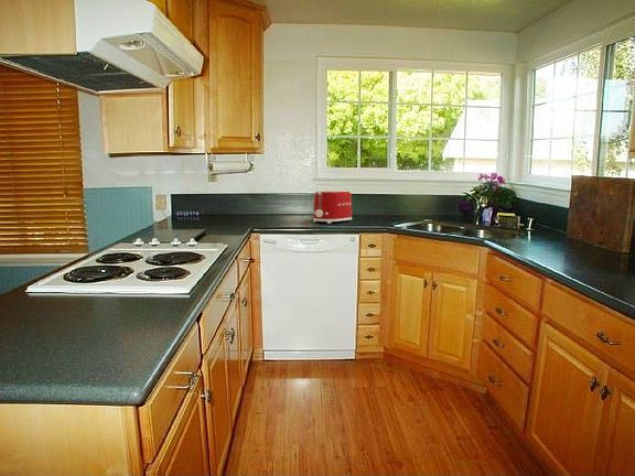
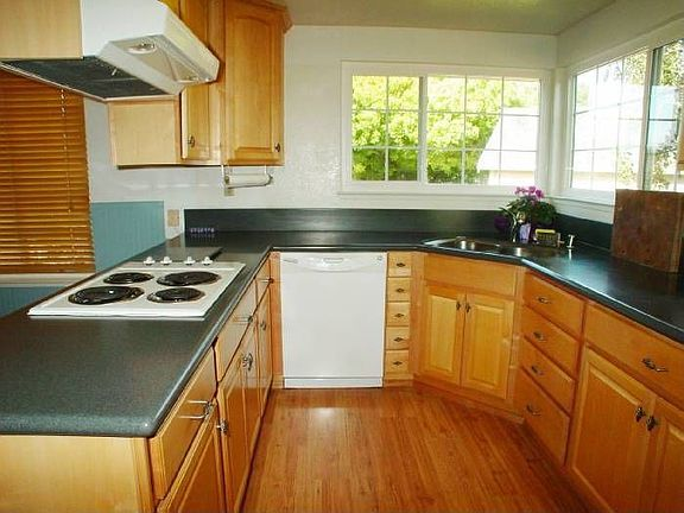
- toaster (332, 206)
